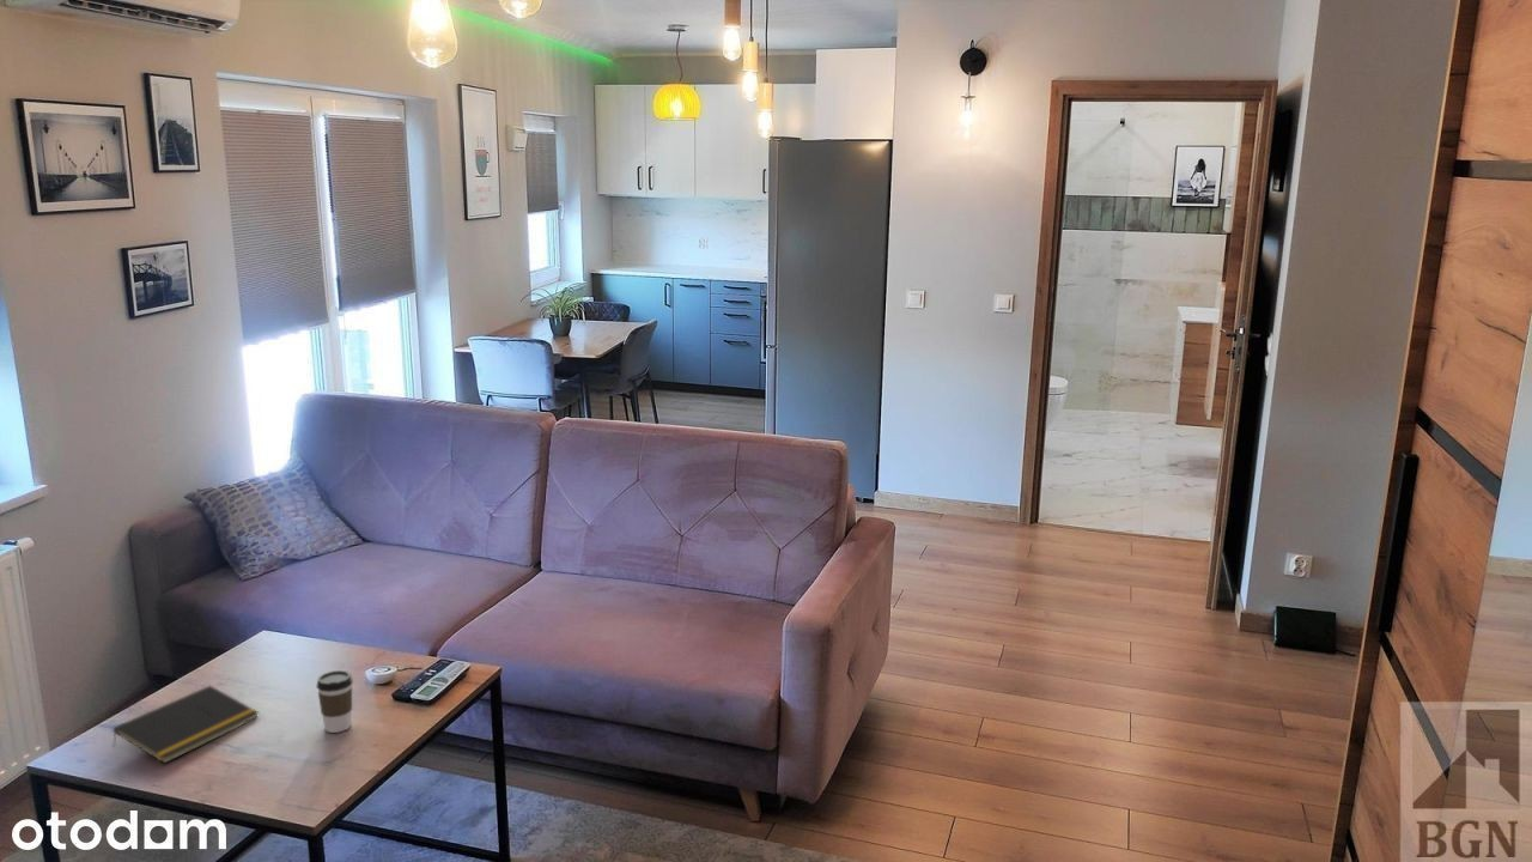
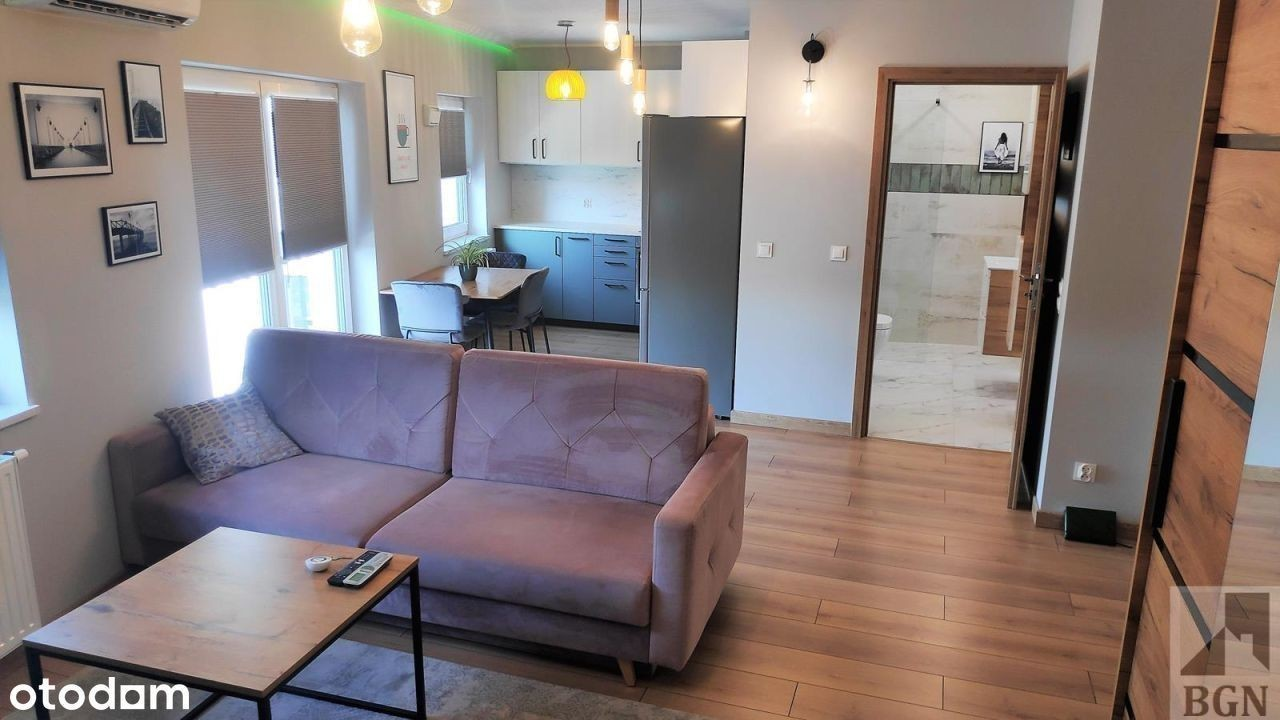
- notepad (188, 722)
- coffee cup (335, 702)
